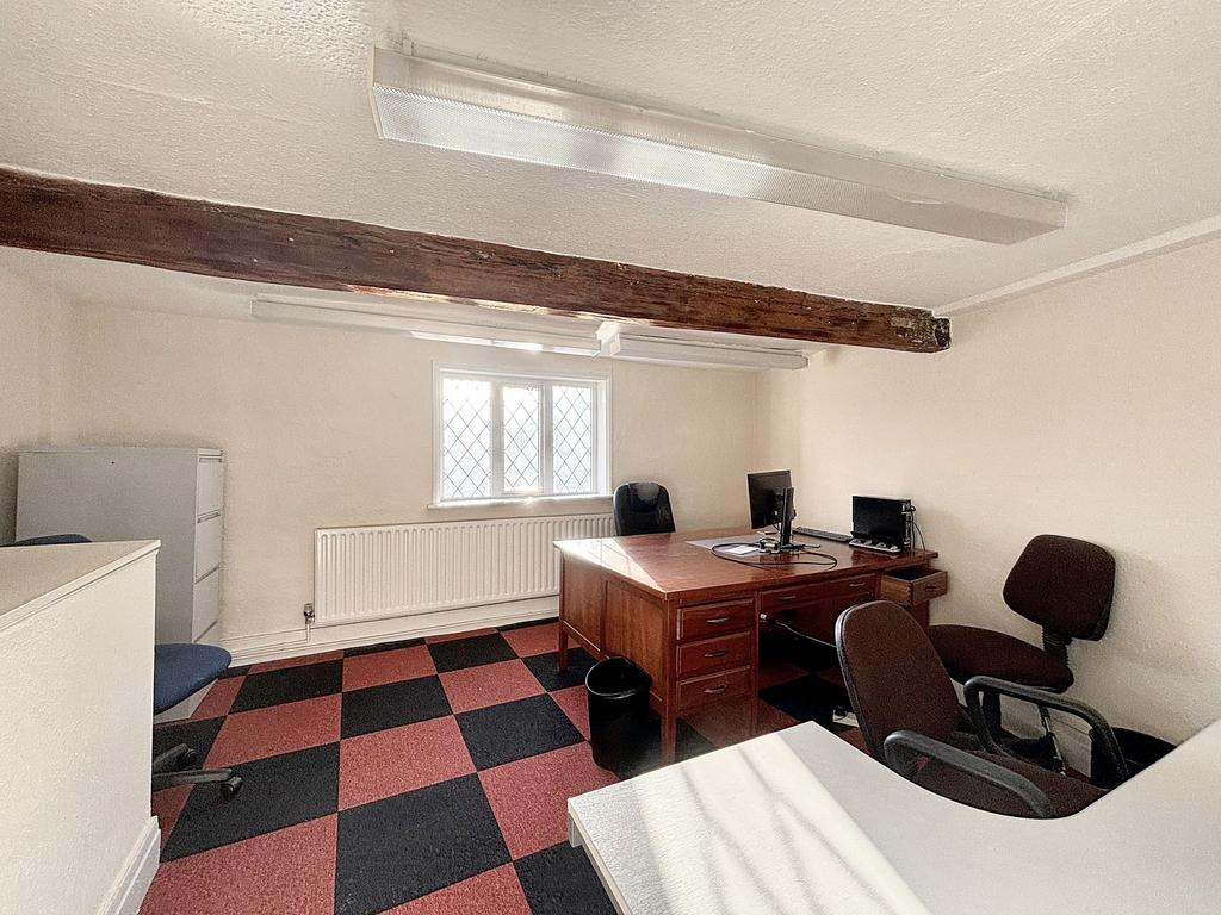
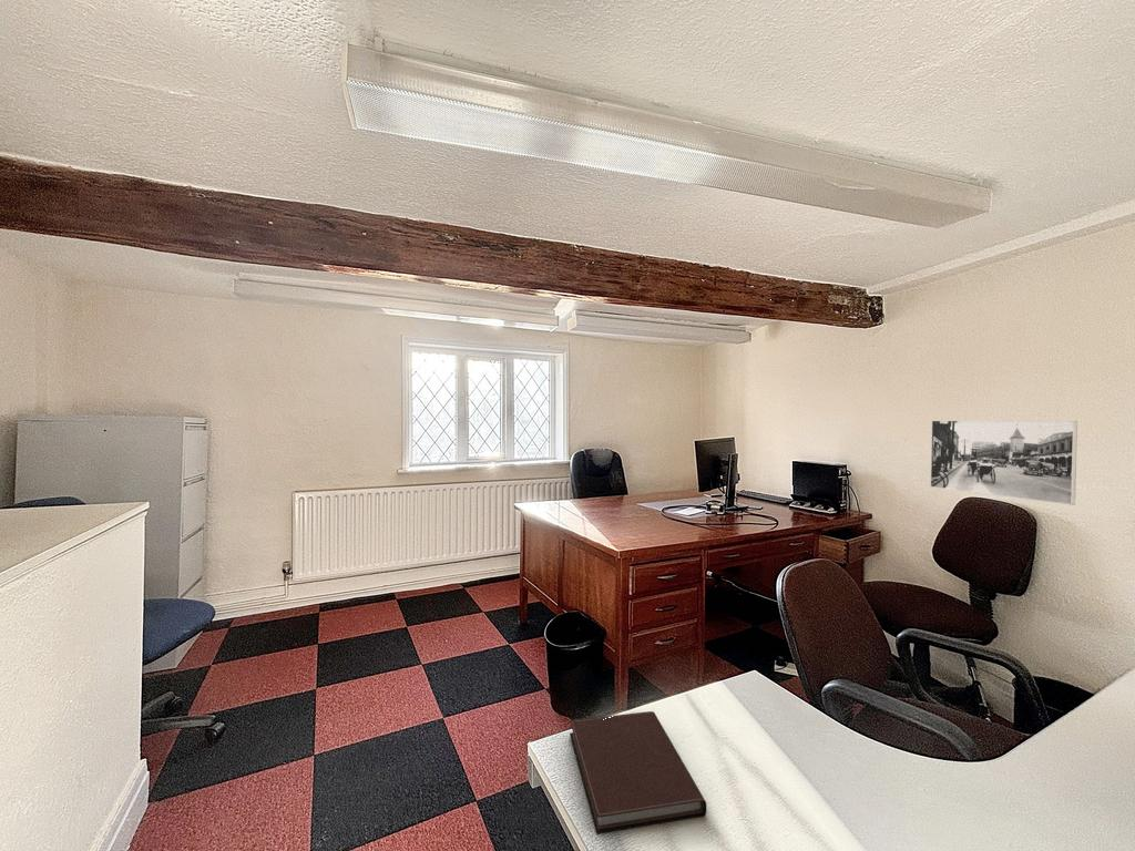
+ notebook (630, 762)
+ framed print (994, 458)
